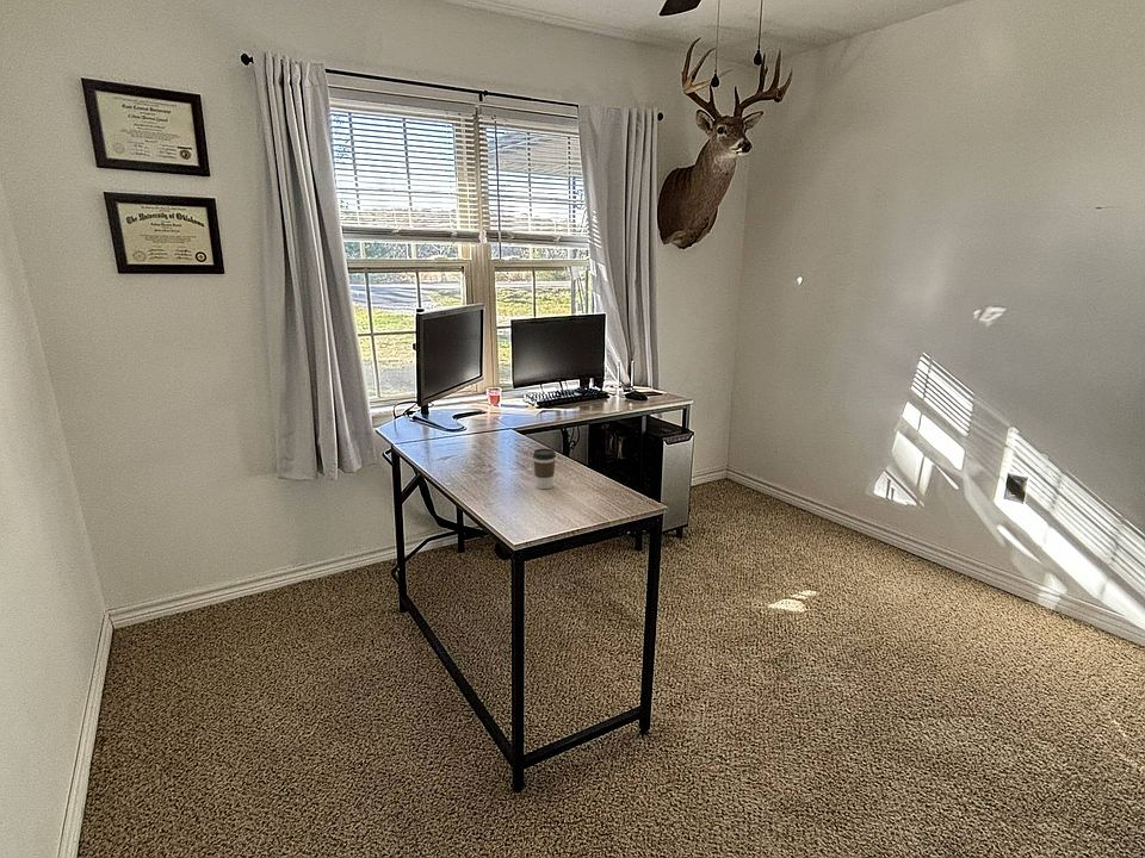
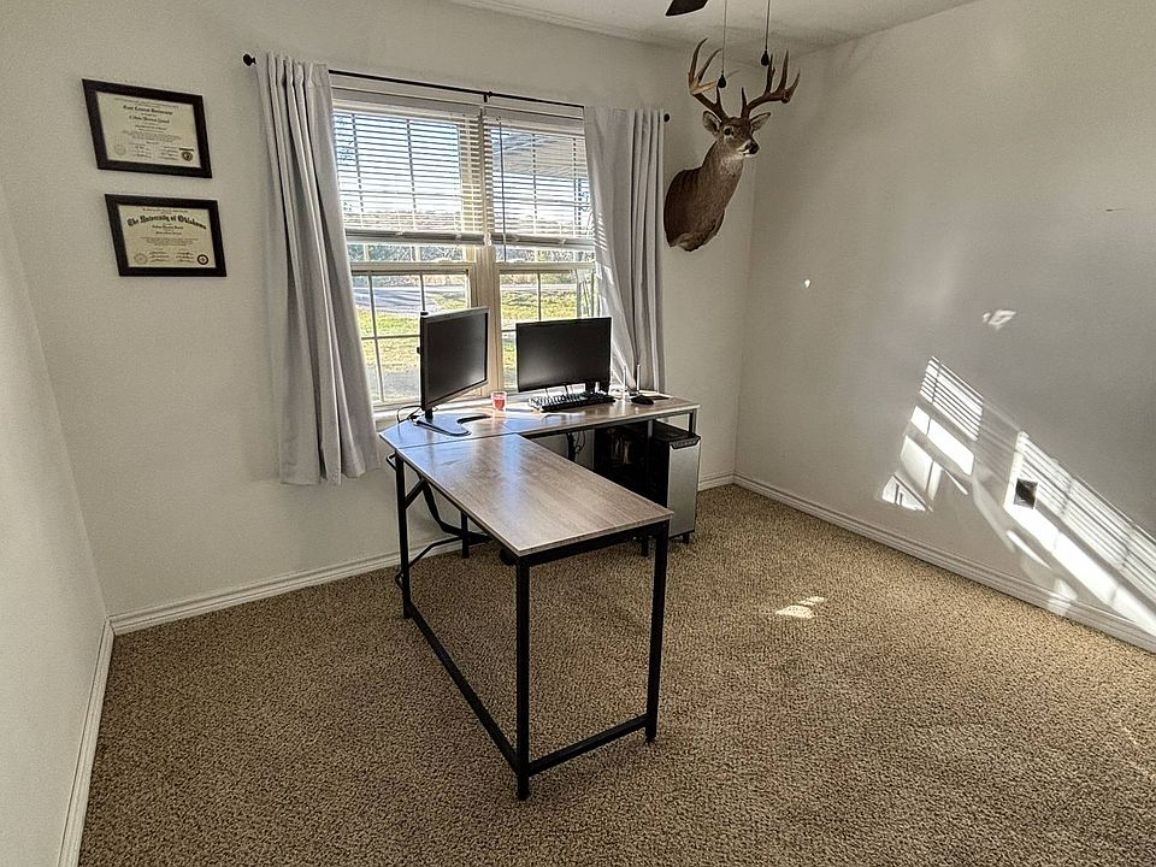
- coffee cup (544, 468)
